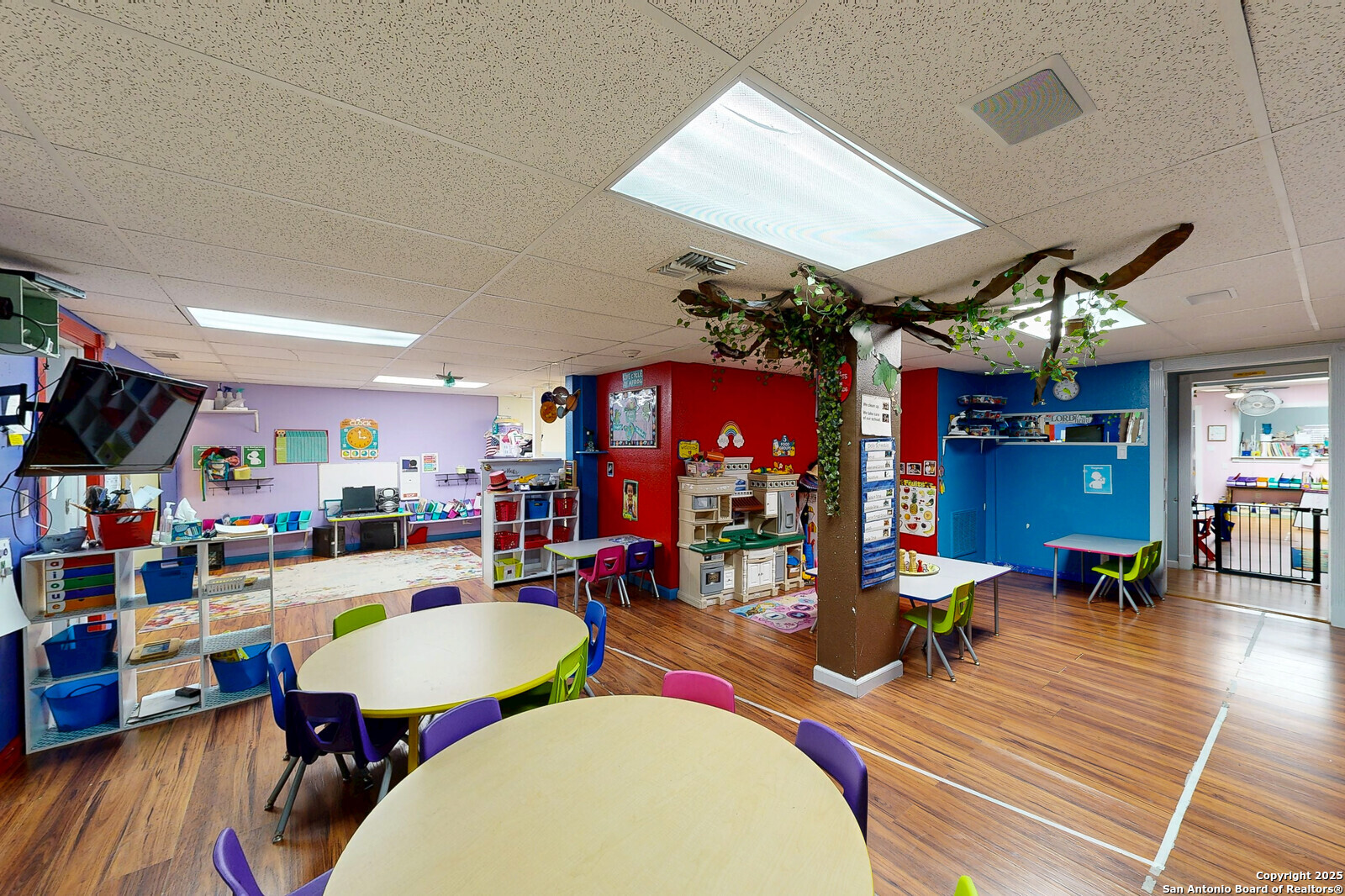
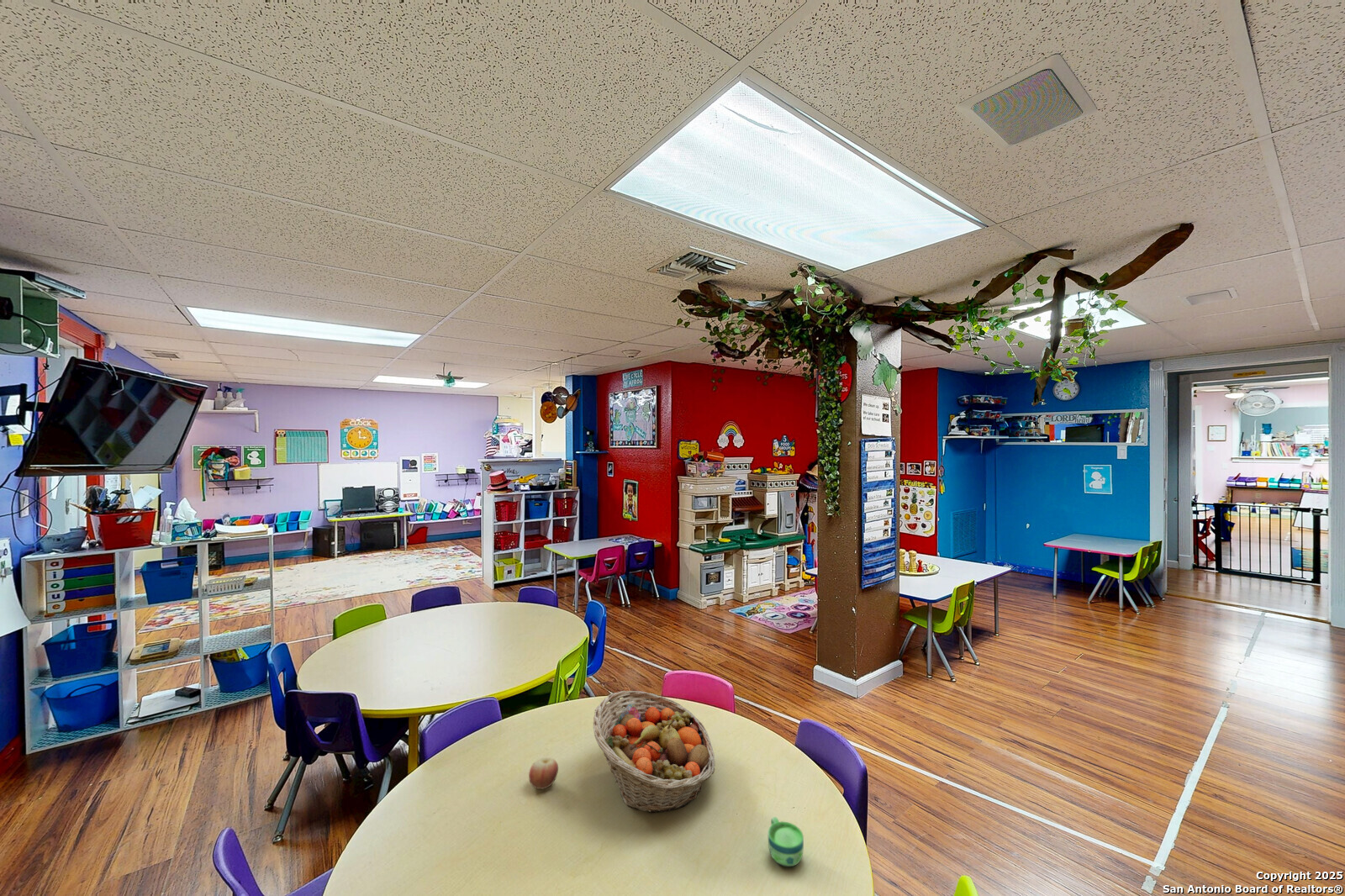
+ fruit basket (654, 744)
+ apple (544, 772)
+ cup (782, 842)
